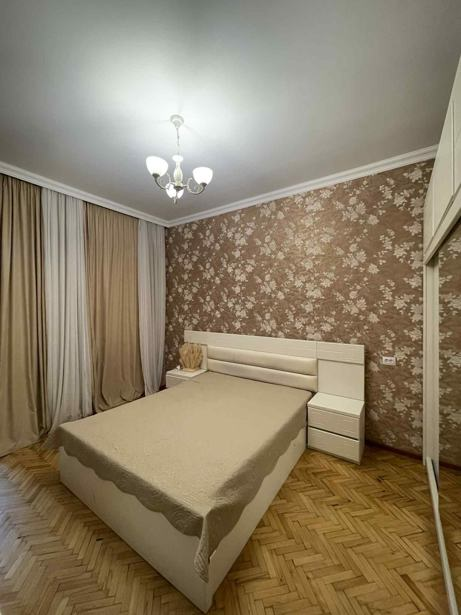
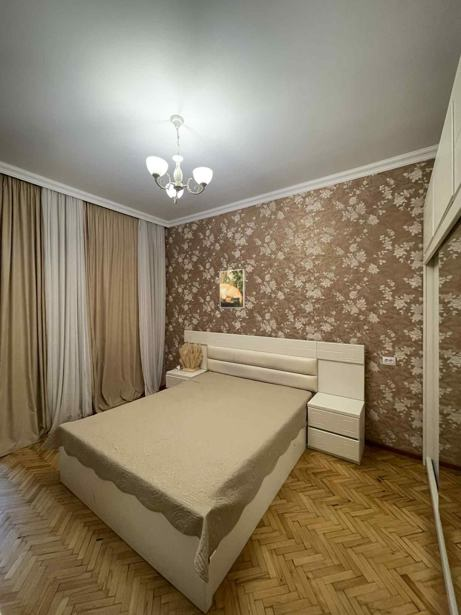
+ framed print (231, 289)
